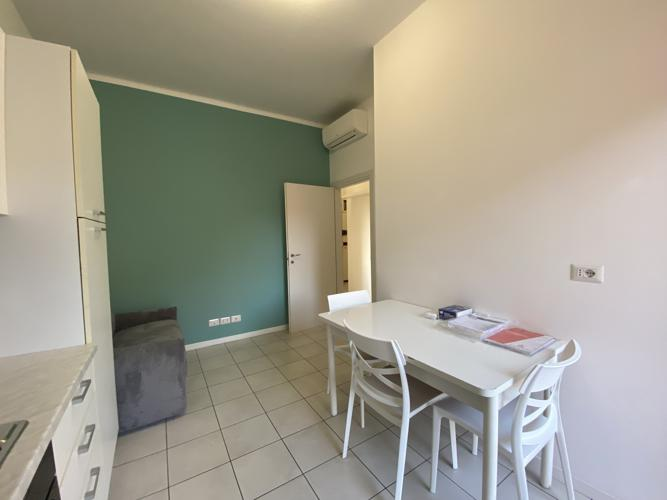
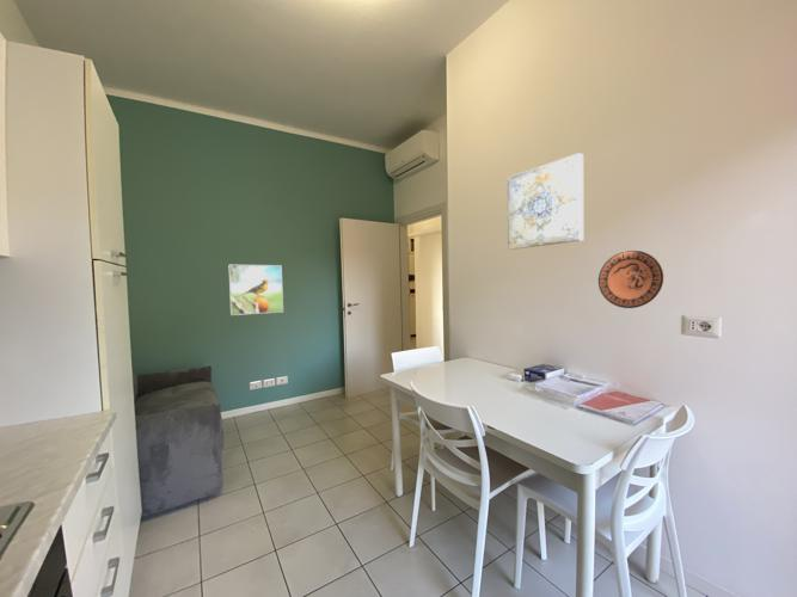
+ wall art (541, 205)
+ decorative plate (629, 279)
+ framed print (257, 289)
